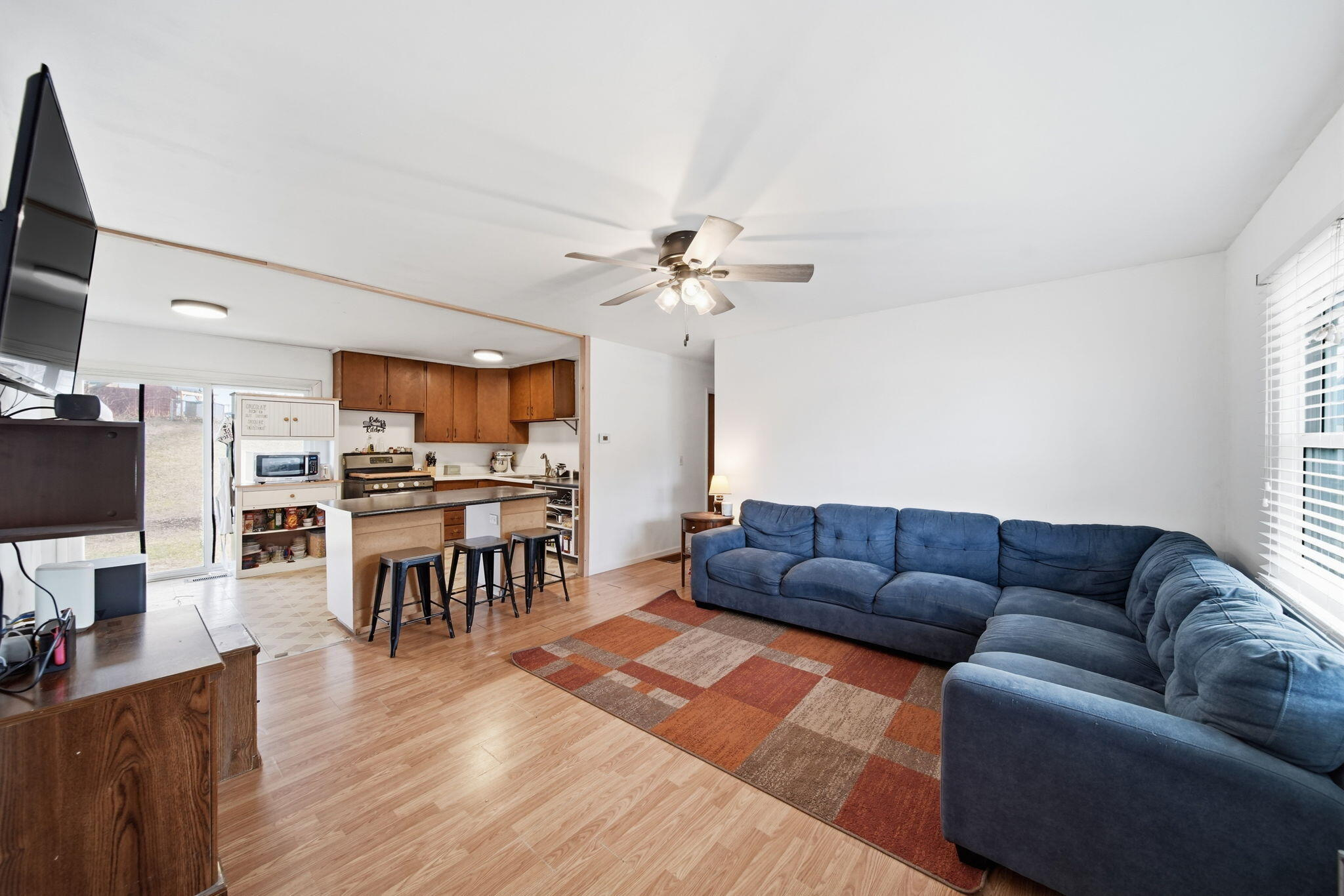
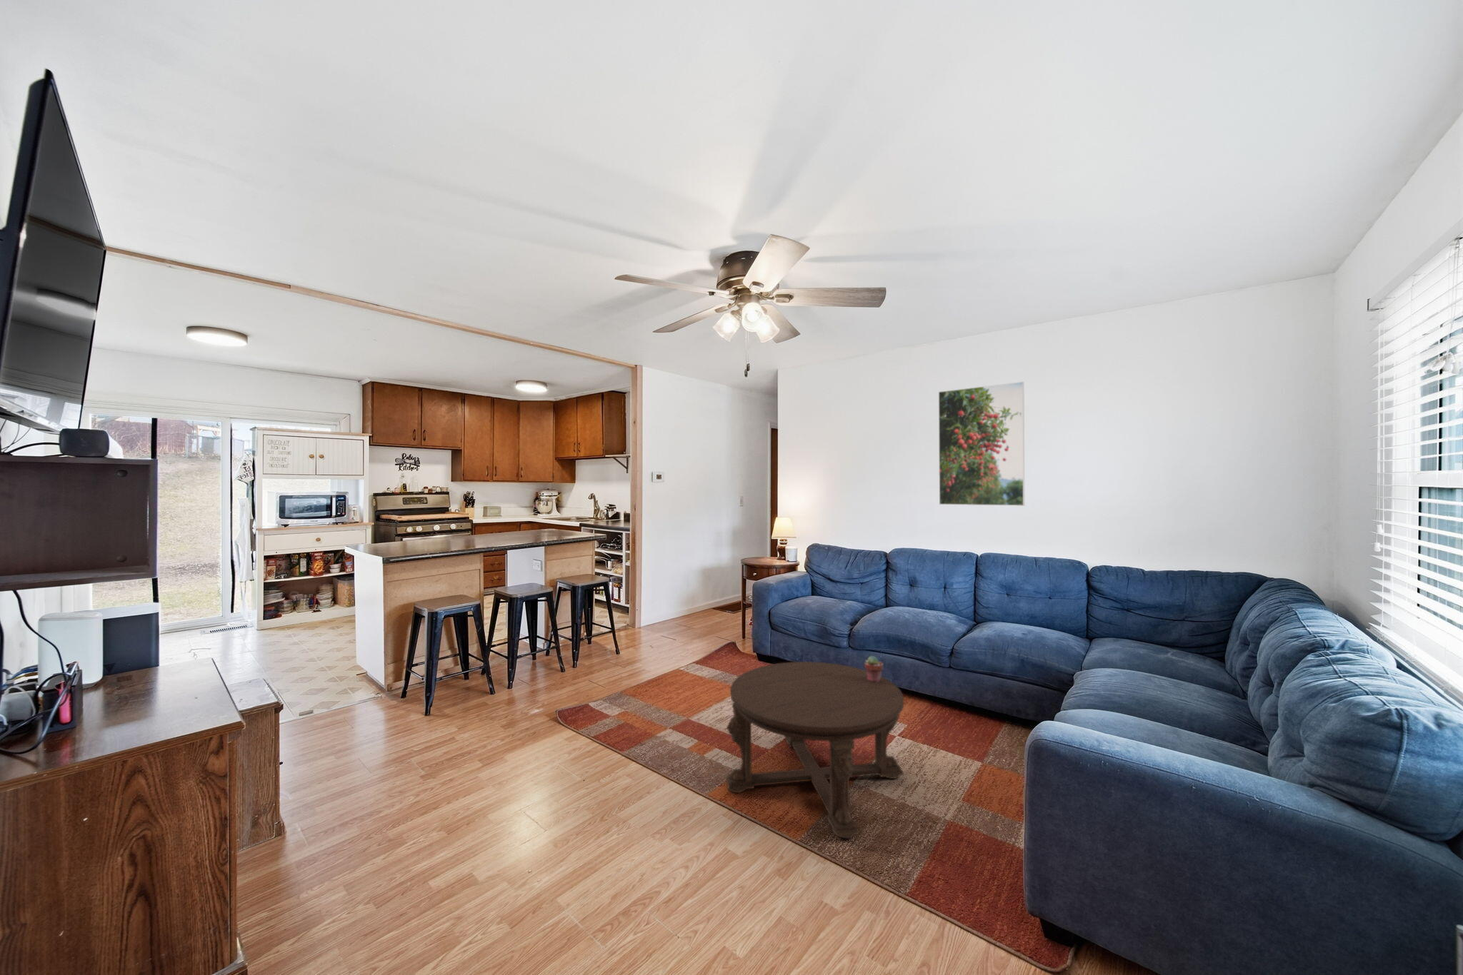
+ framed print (980, 446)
+ coffee table (815, 735)
+ potted succulent (874, 668)
